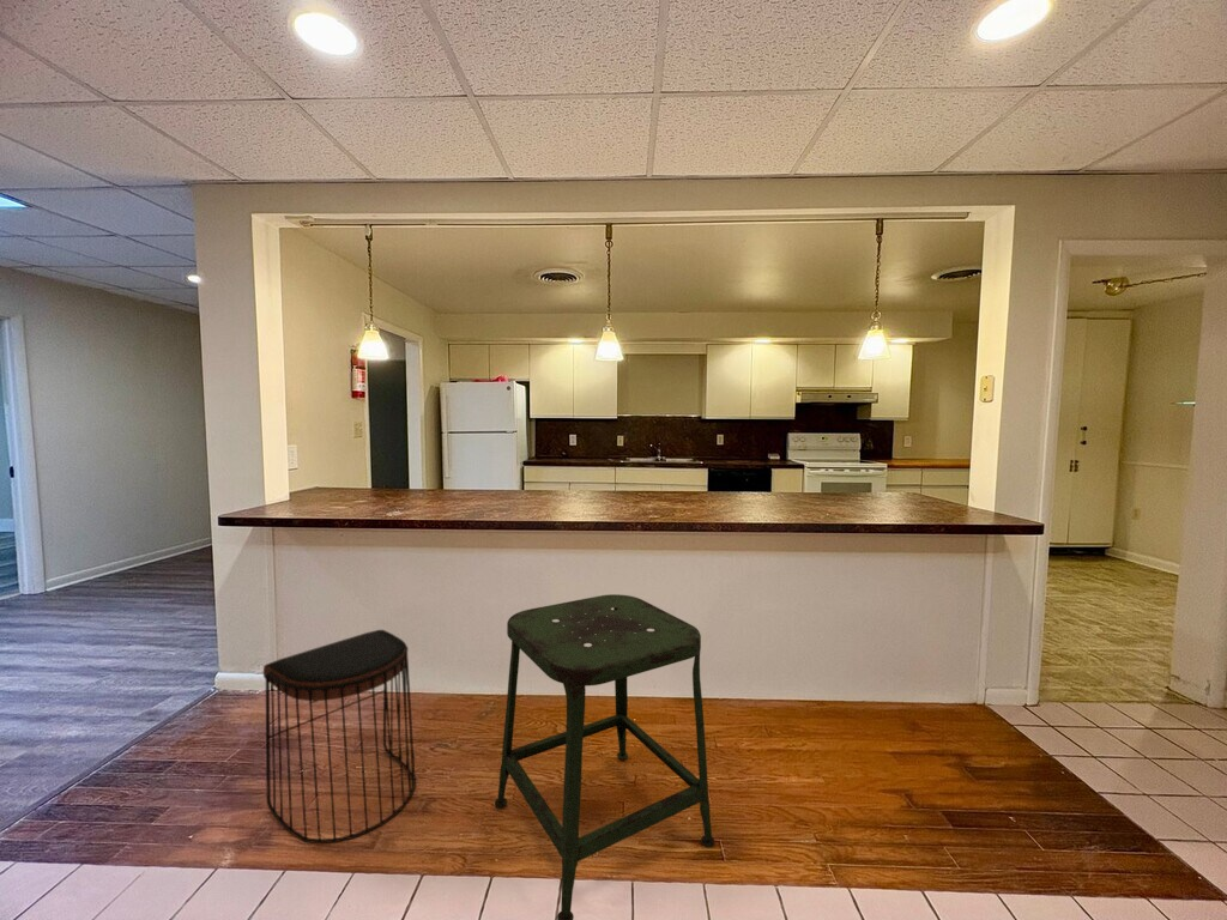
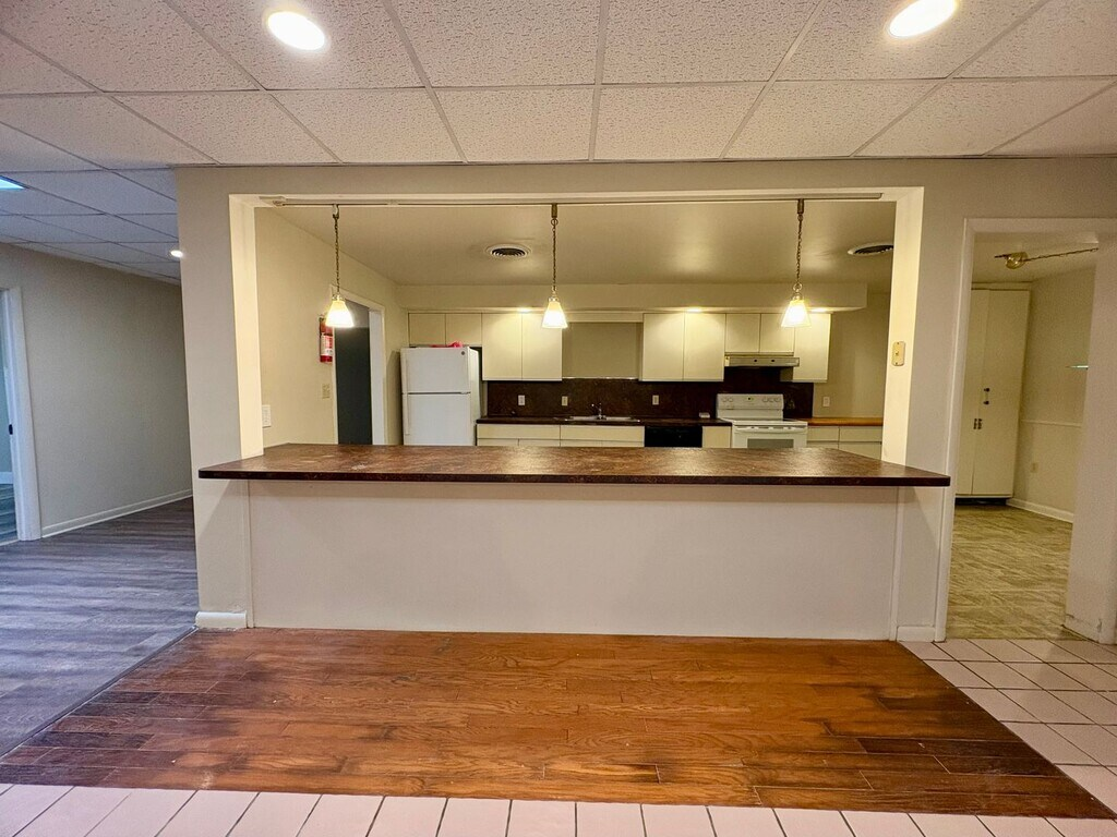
- stool (600, 725)
- stool (344, 726)
